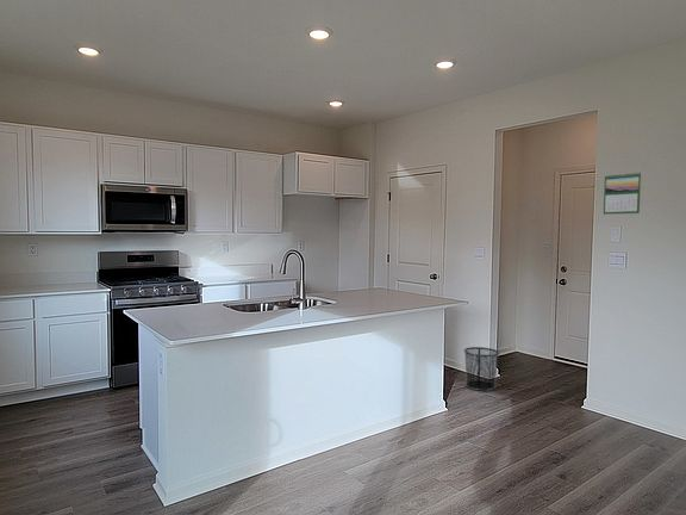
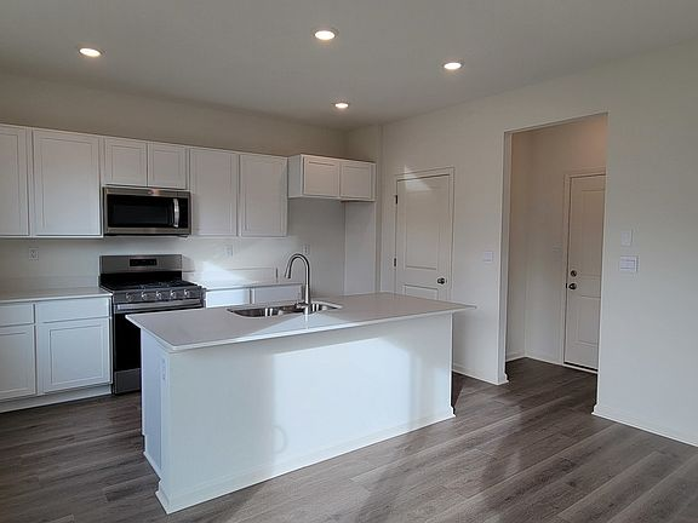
- calendar (622, 193)
- waste bin (480, 368)
